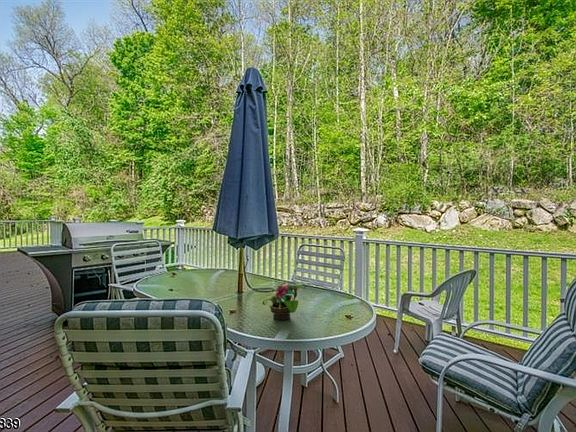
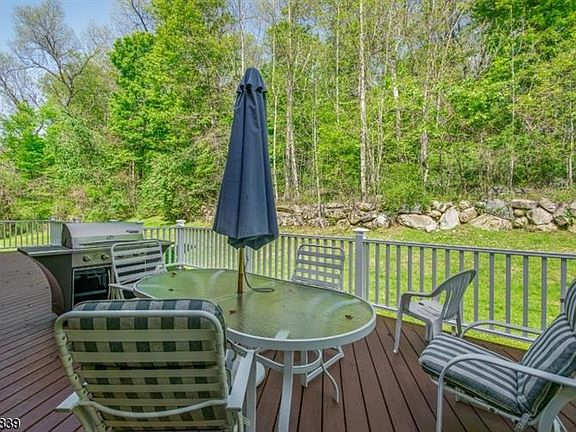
- potted flower (286, 300)
